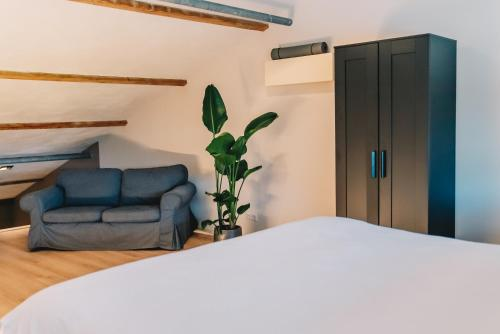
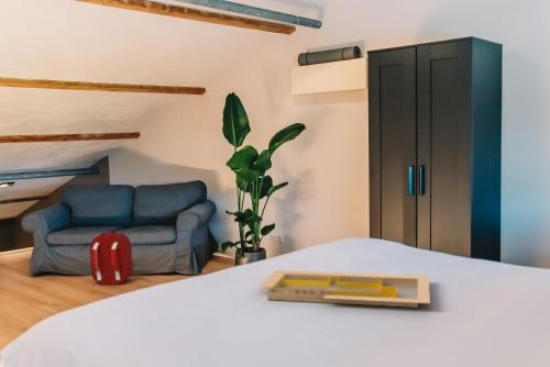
+ serving tray (343, 288)
+ backpack (109, 256)
